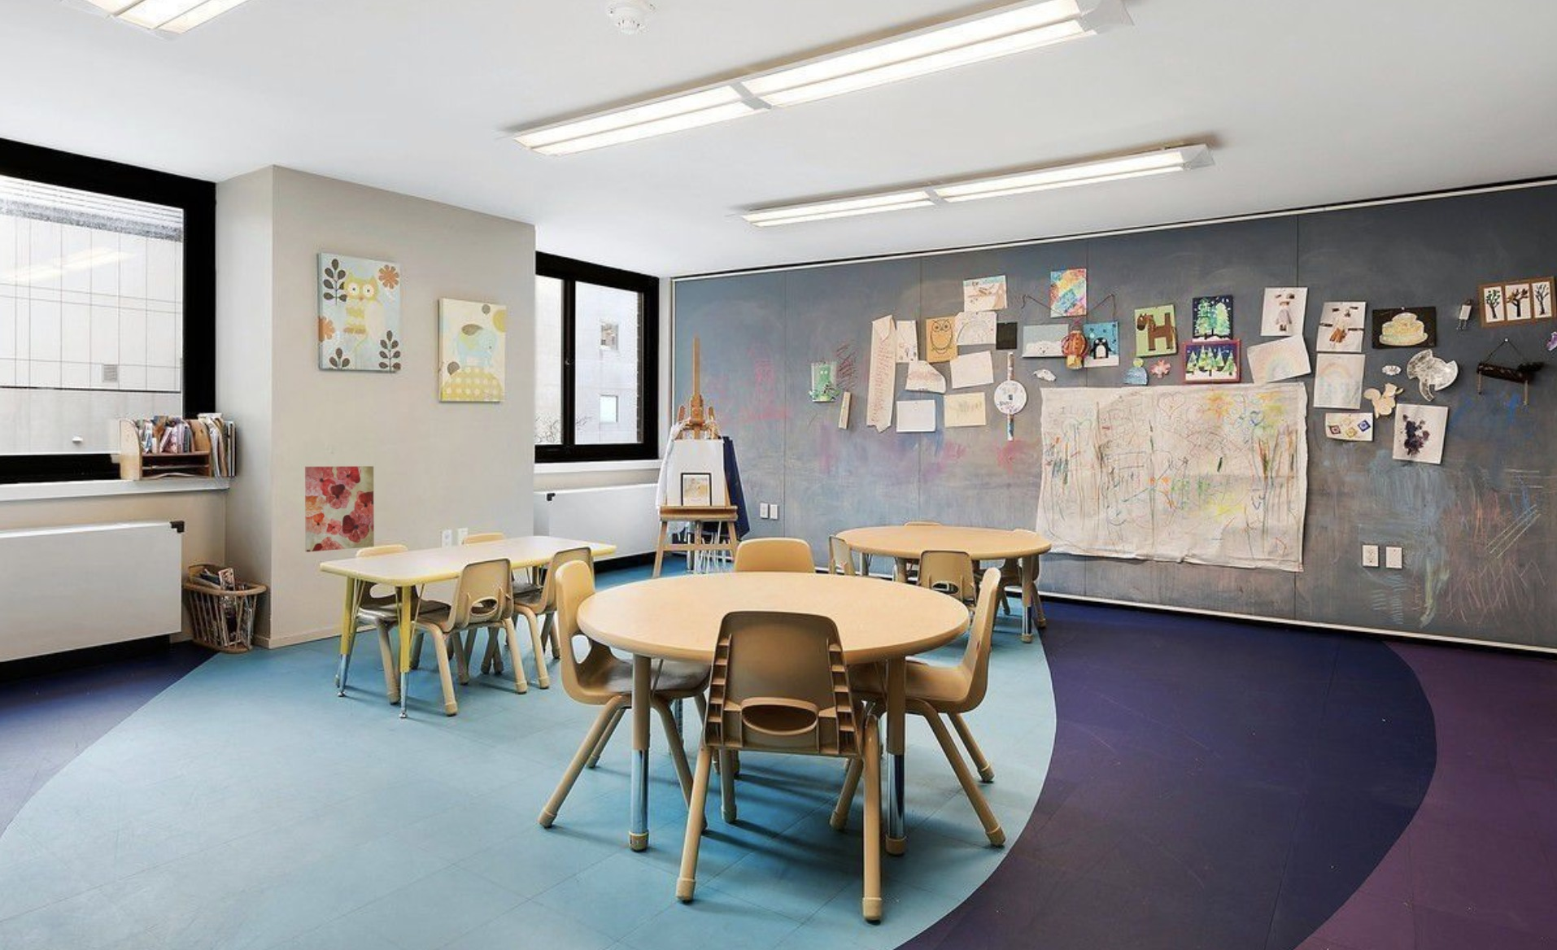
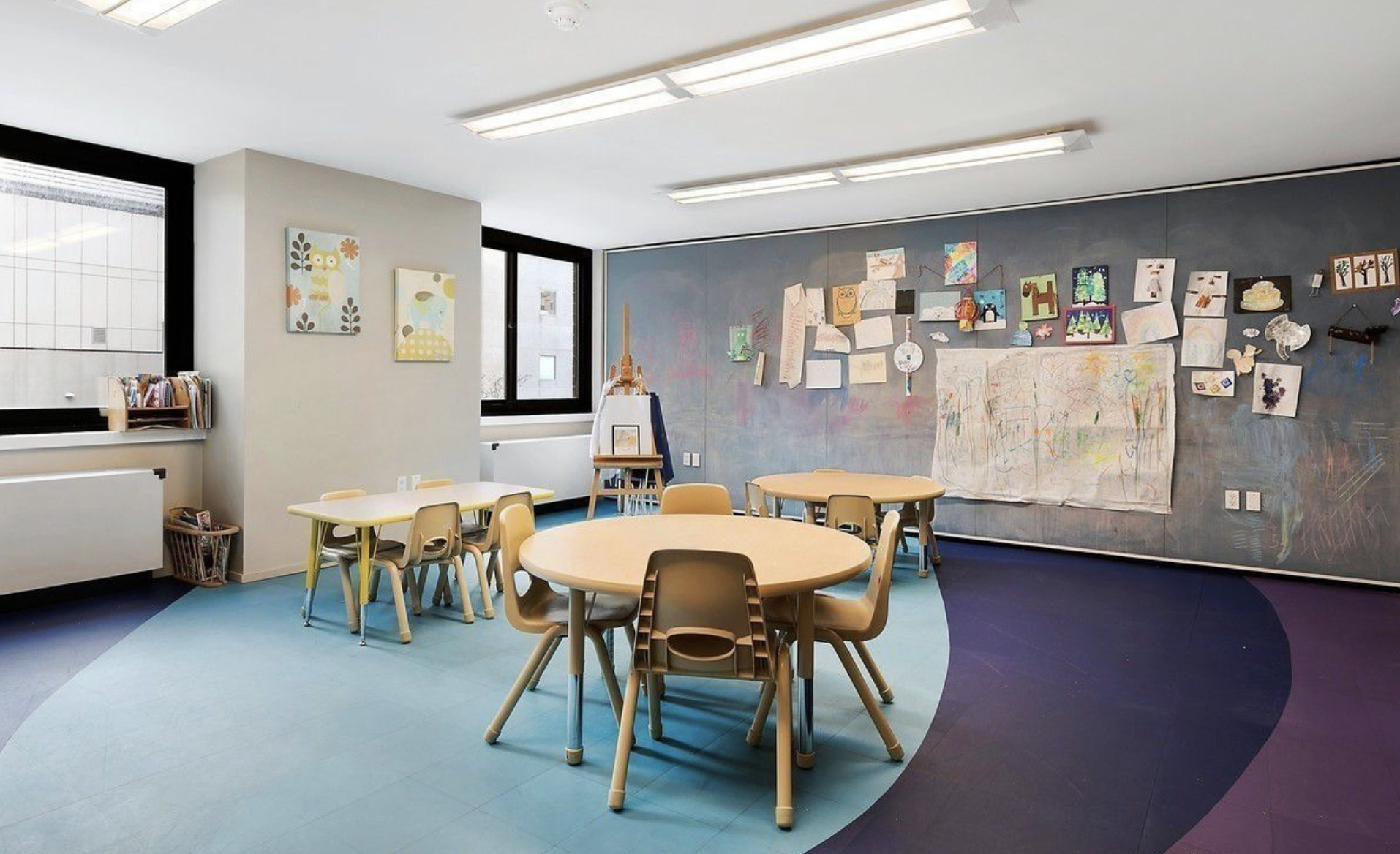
- wall art (340, 507)
